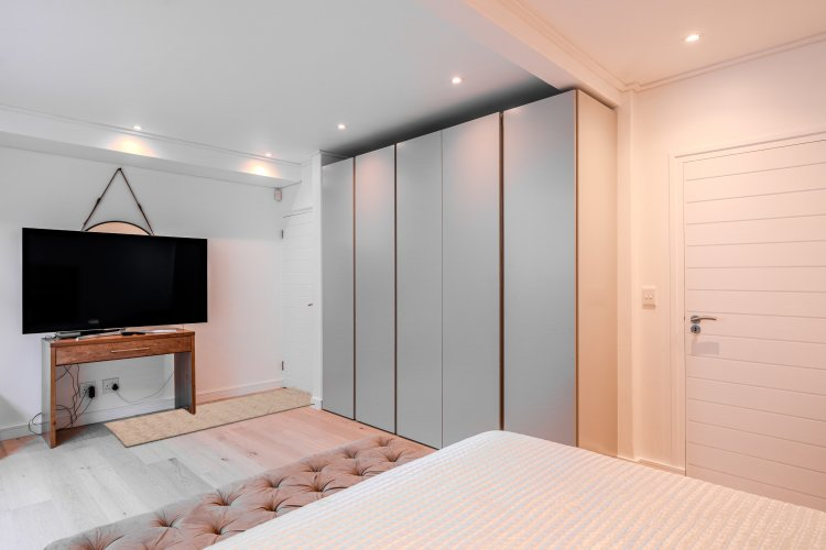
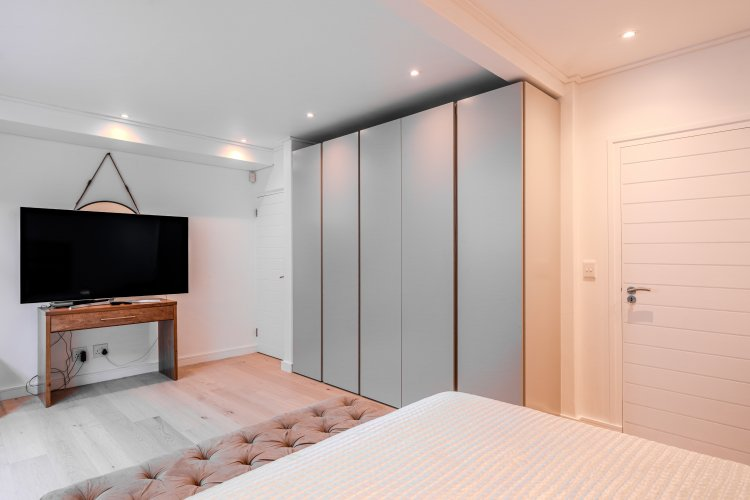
- rug (257, 404)
